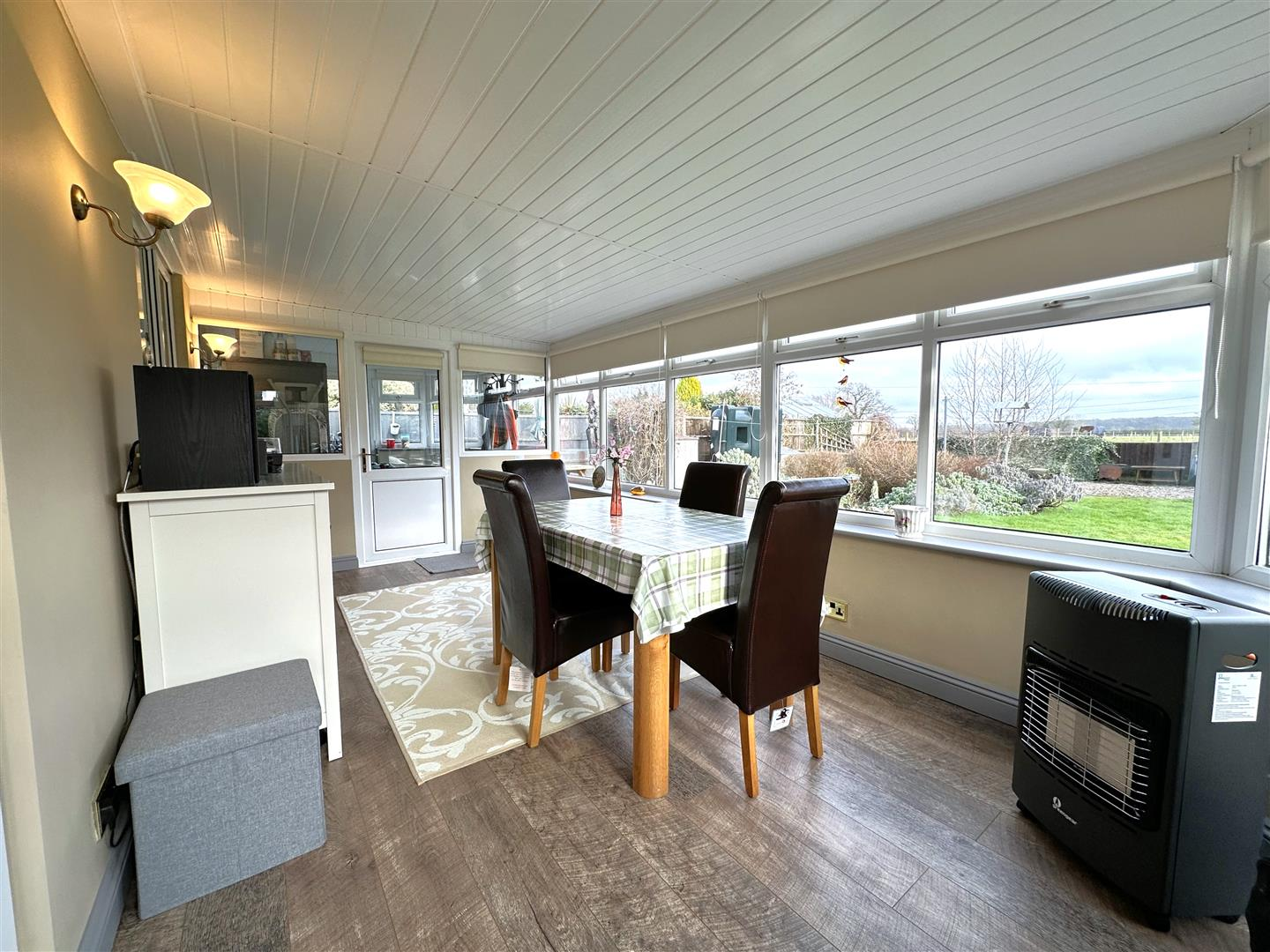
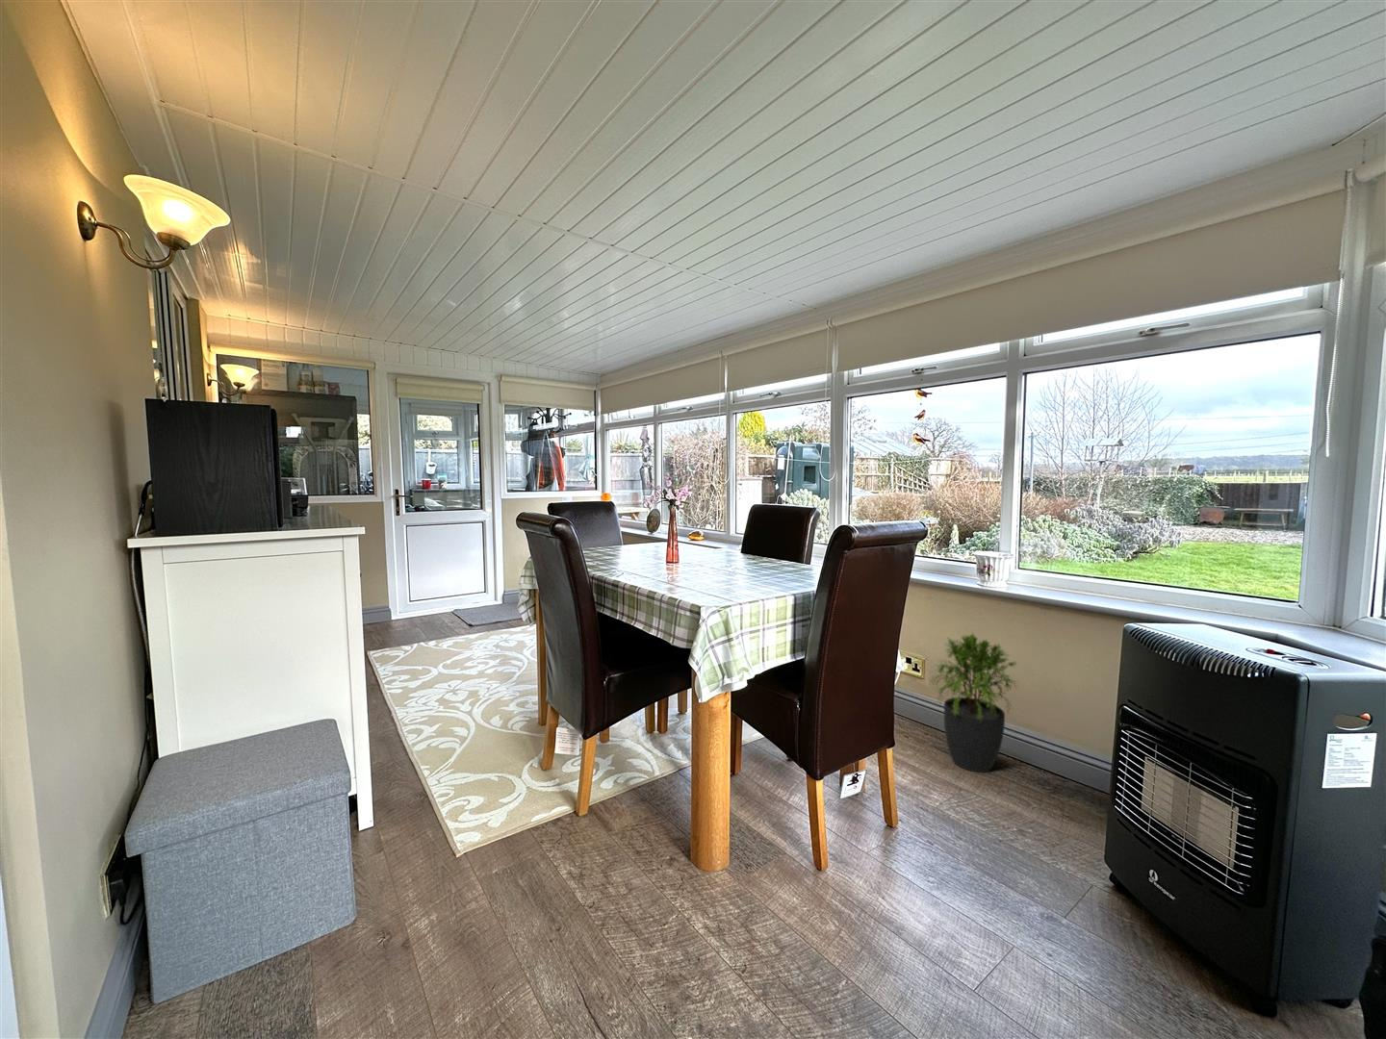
+ potted plant (970, 695)
